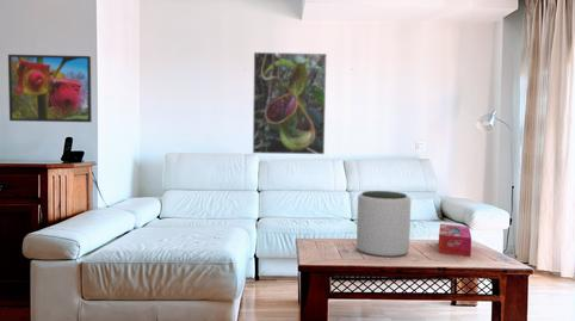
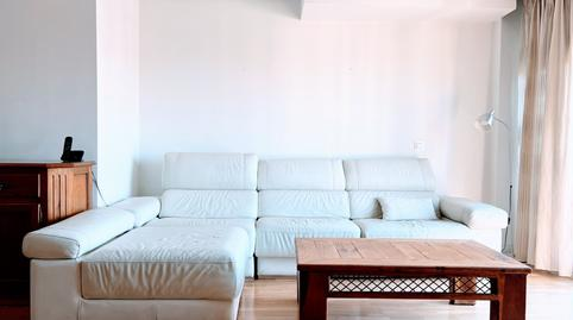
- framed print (50, 88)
- tissue box (453, 239)
- plant pot (383, 222)
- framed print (289, 104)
